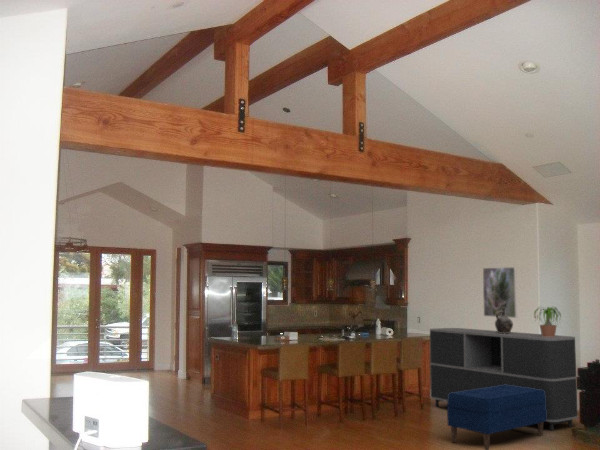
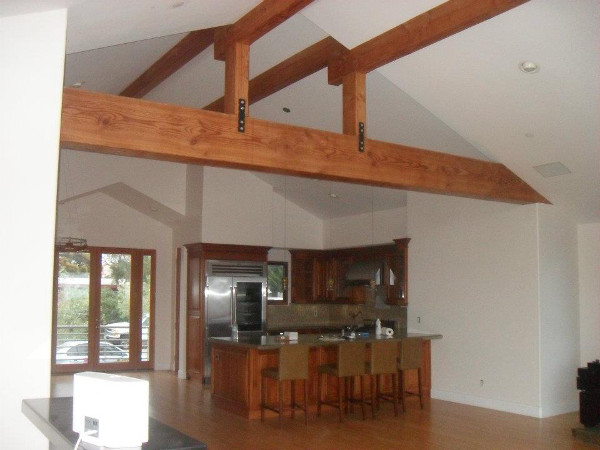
- bench (497, 414)
- potted plant (546, 321)
- sideboard (497, 373)
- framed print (499, 292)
- vessel (502, 320)
